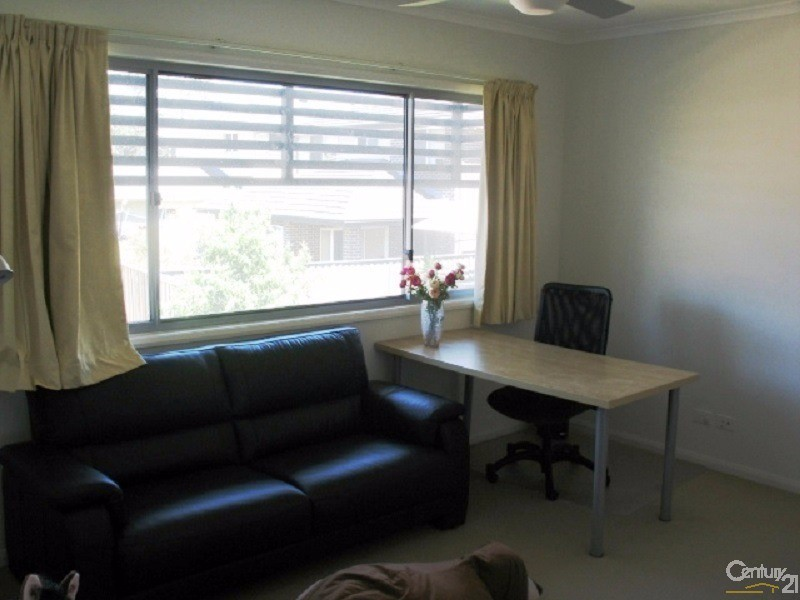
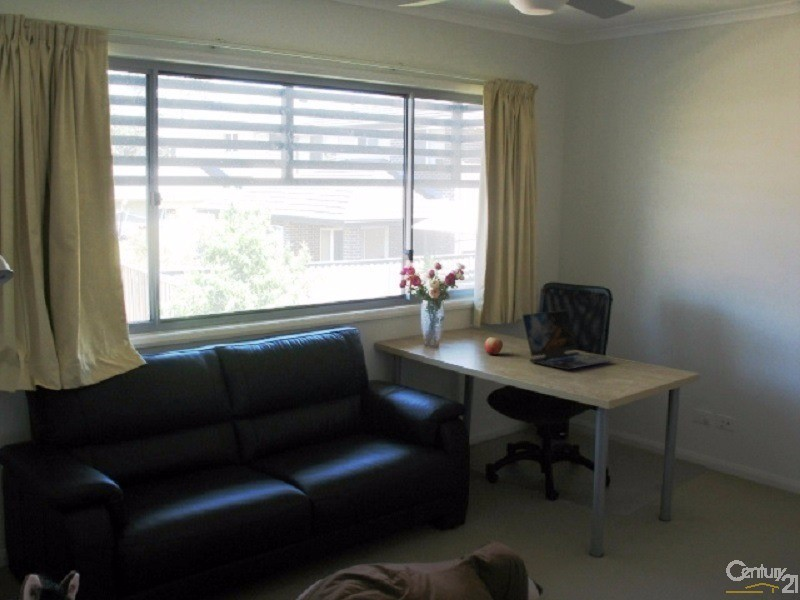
+ laptop (567, 338)
+ apple (493, 345)
